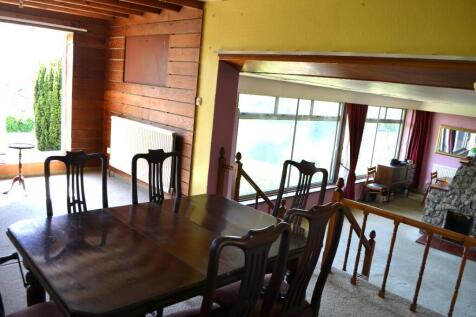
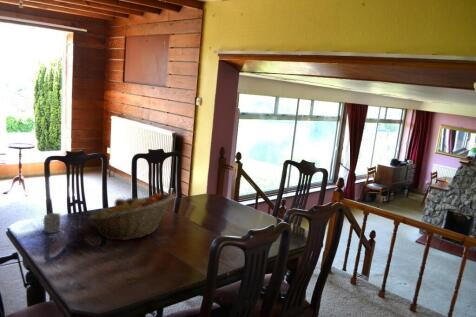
+ cup (51, 222)
+ fruit basket (133, 212)
